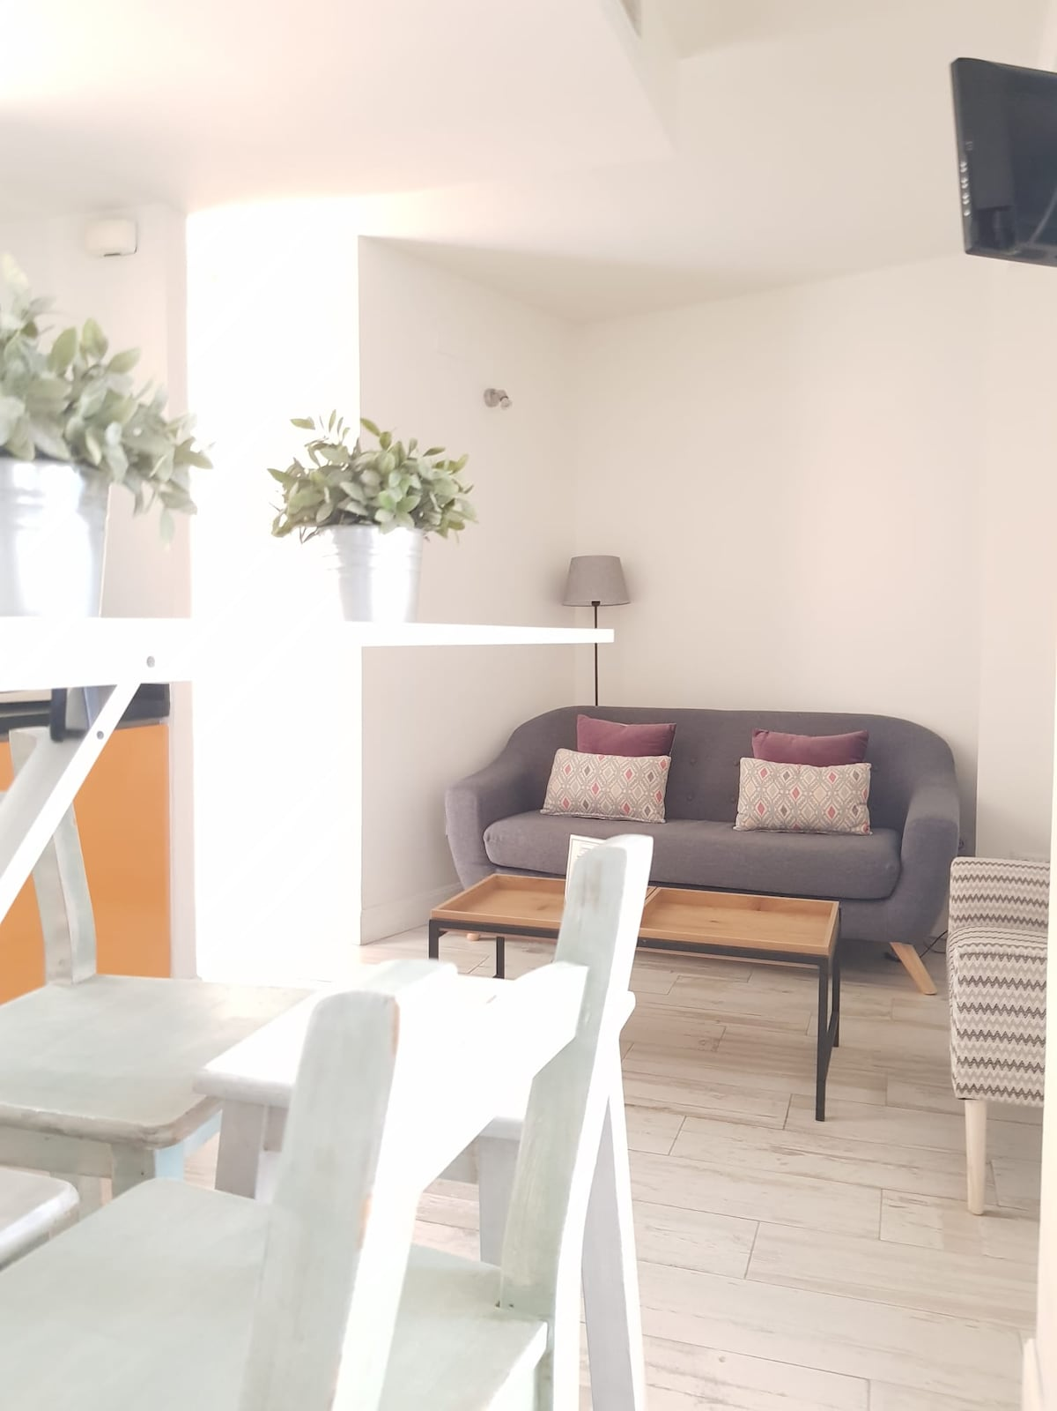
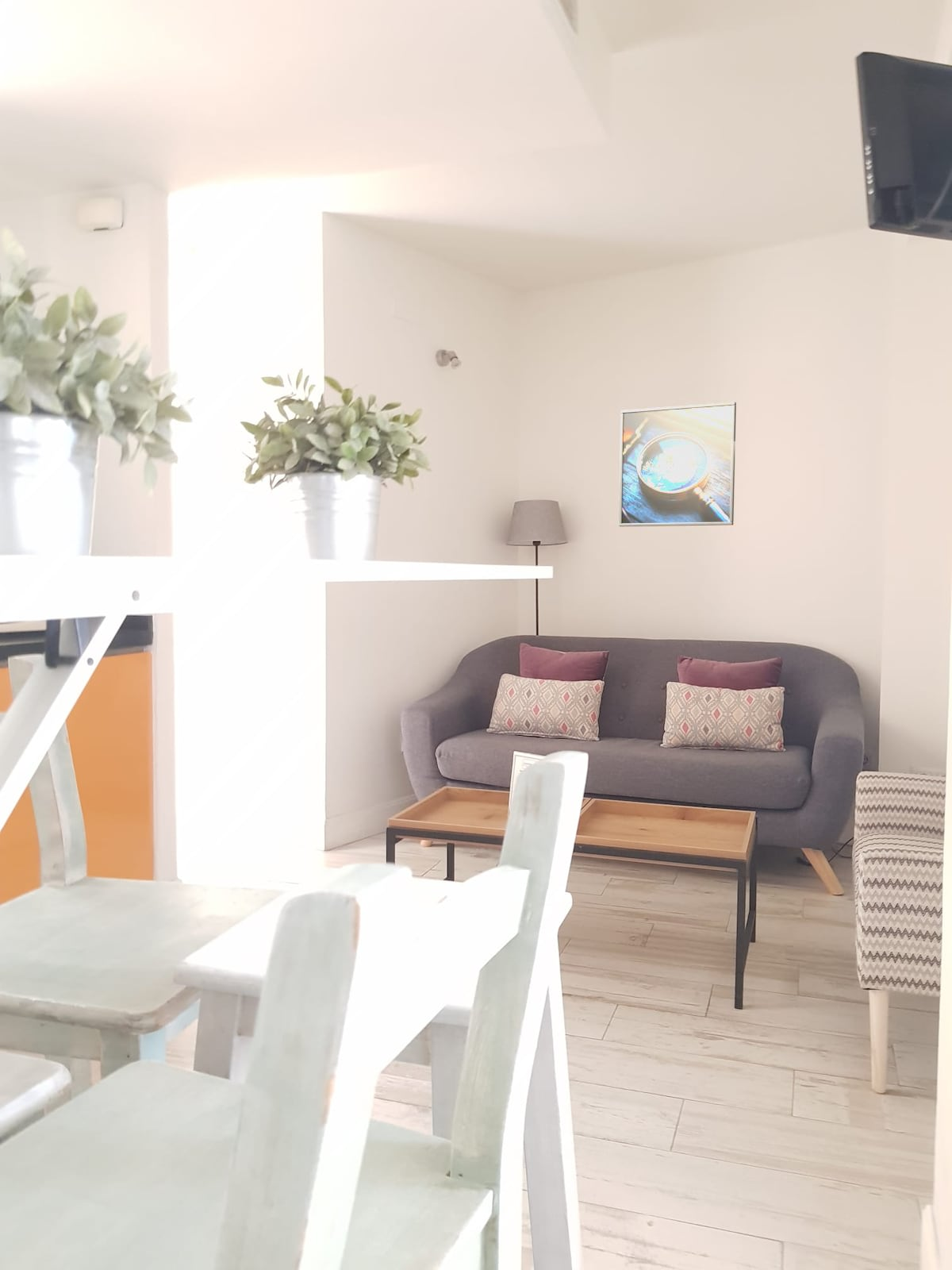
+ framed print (675, 466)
